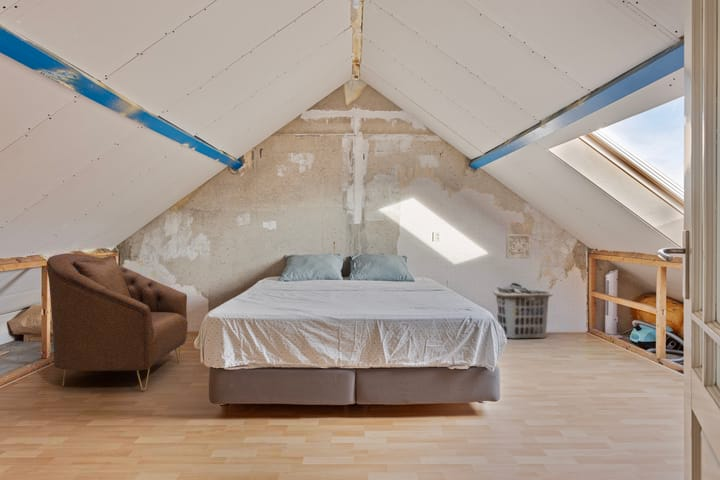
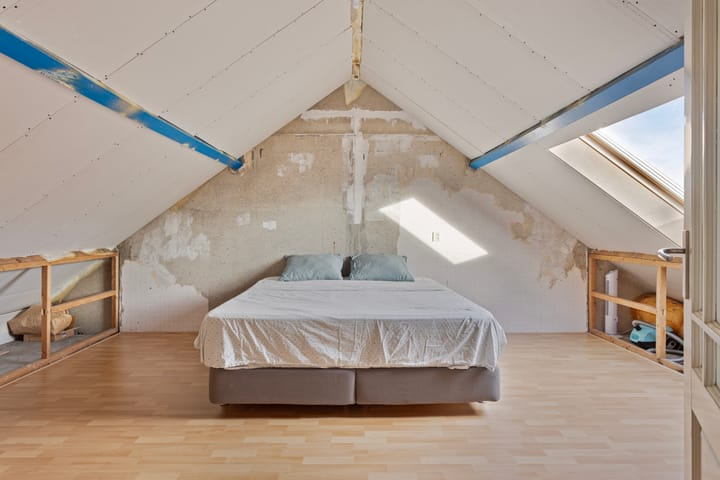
- clothes hamper (522, 309)
- wall ornament (517, 246)
- armchair (117, 314)
